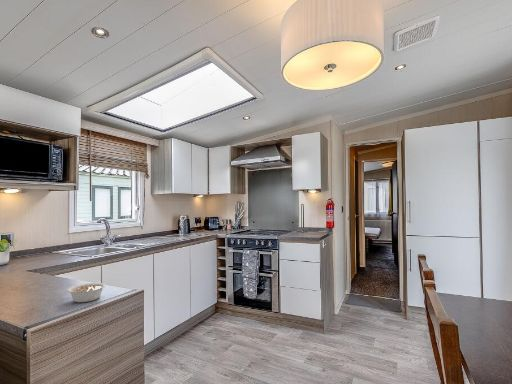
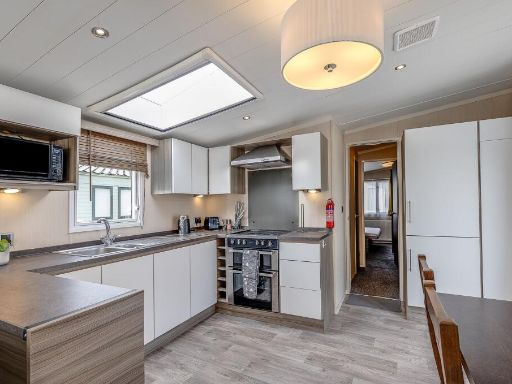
- legume (88, 291)
